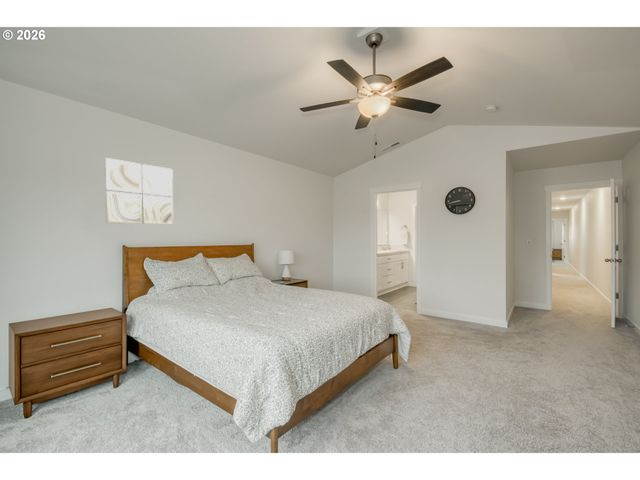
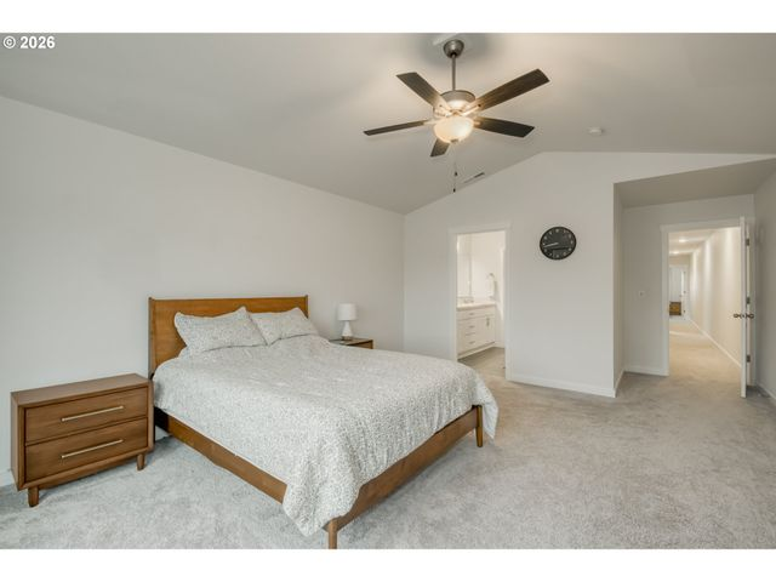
- wall art (140, 194)
